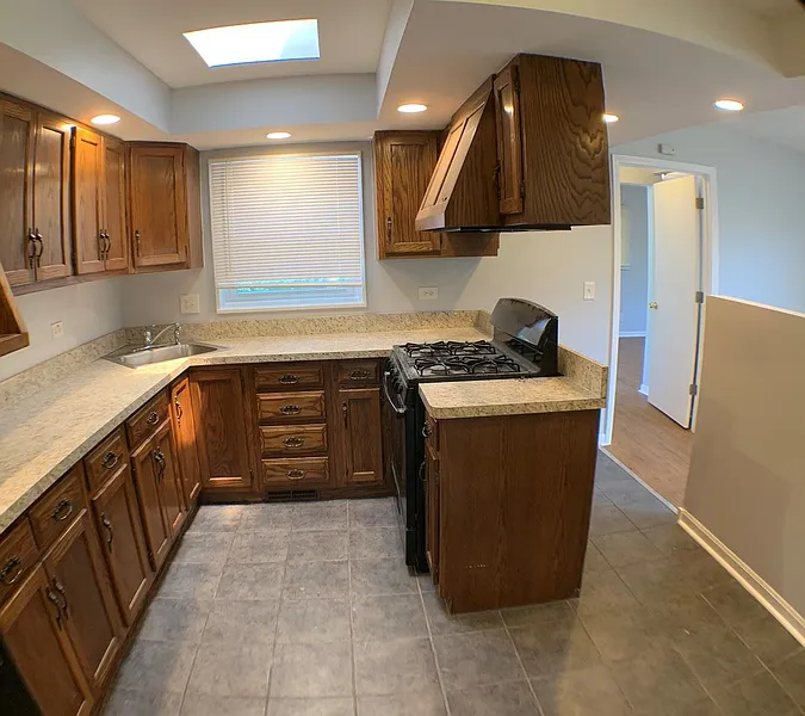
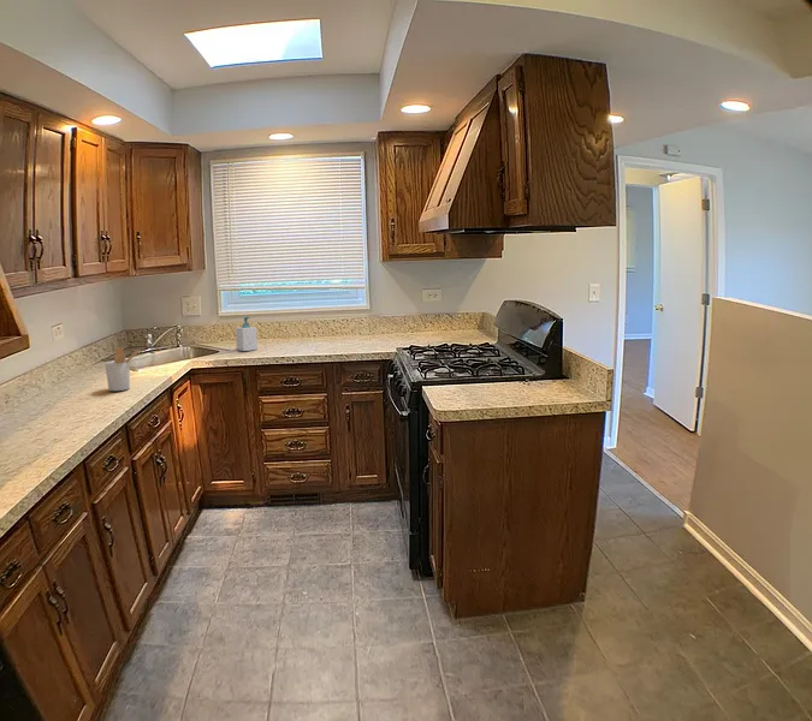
+ soap bottle (245, 333)
+ utensil holder (124, 368)
